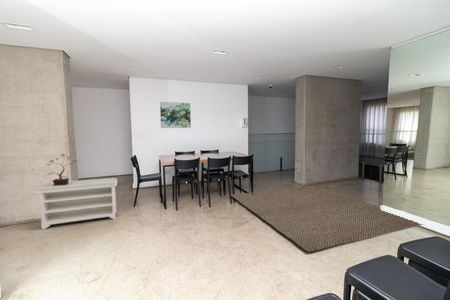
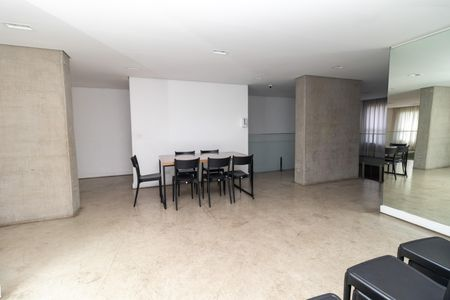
- rug (328, 204)
- bench (81, 201)
- wall art (175, 115)
- potted plant (63, 169)
